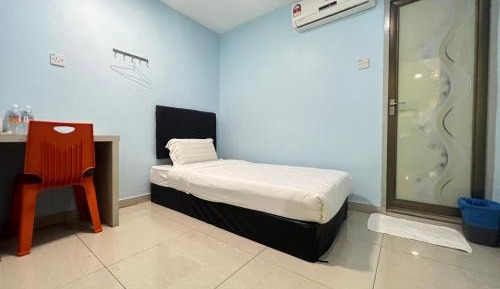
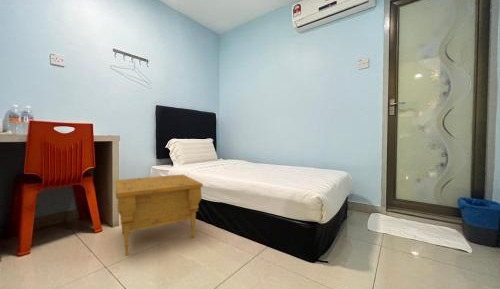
+ nightstand (157, 208)
